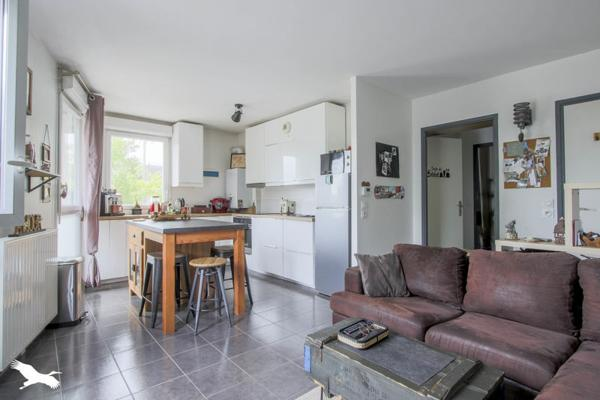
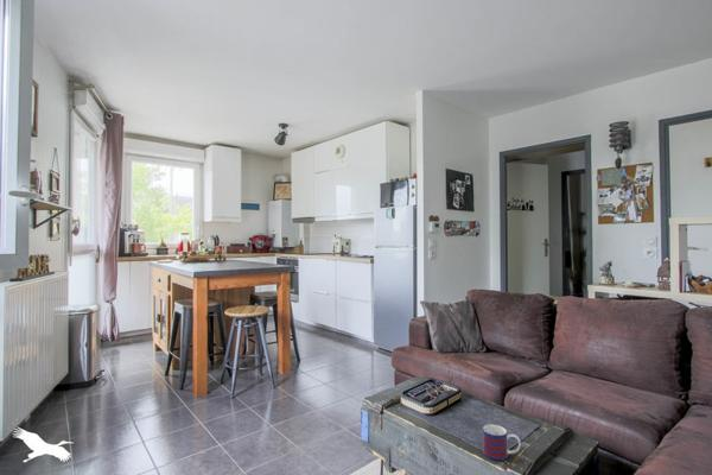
+ mug (501, 443)
